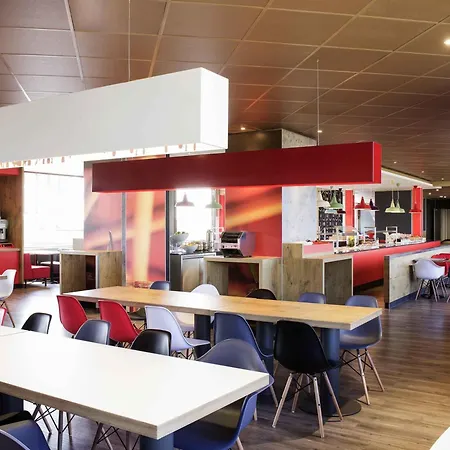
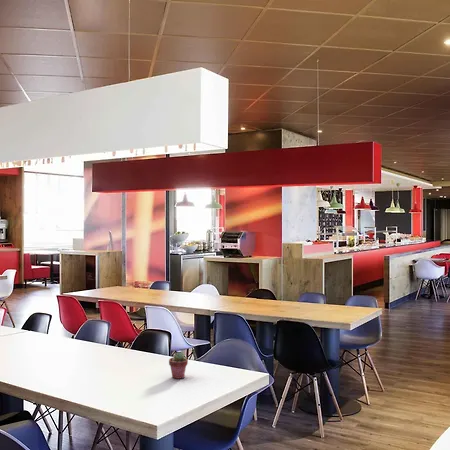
+ potted succulent (178, 364)
